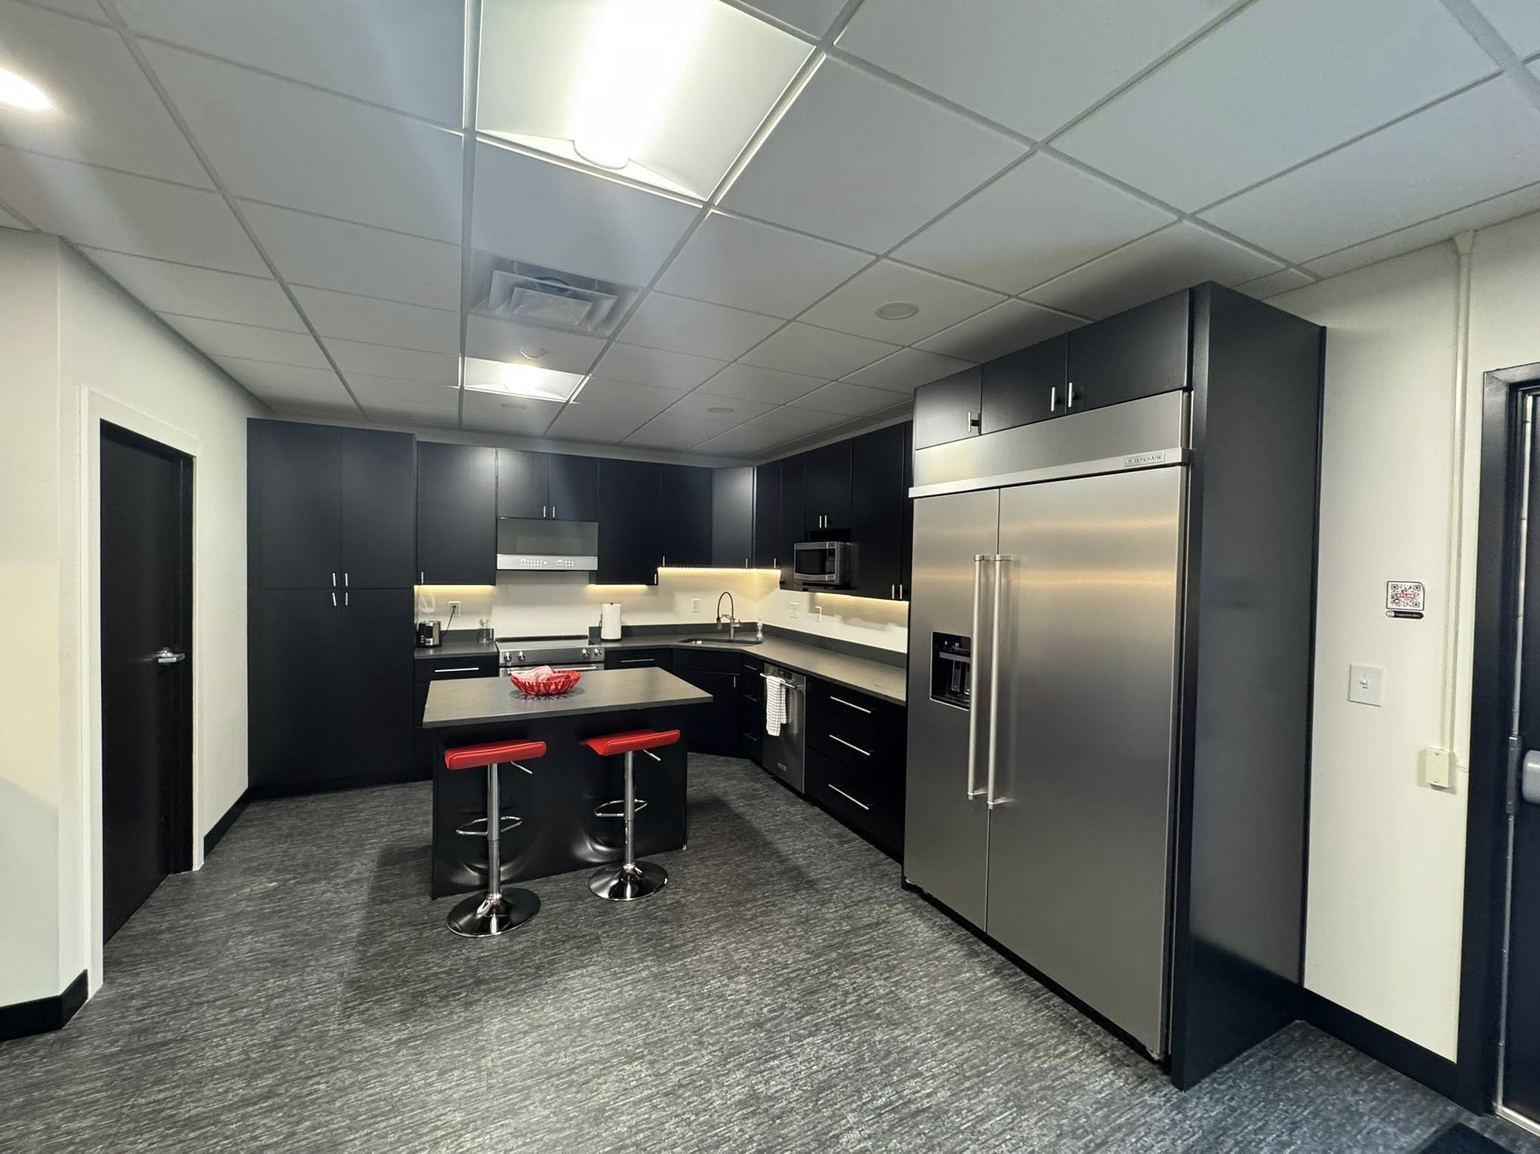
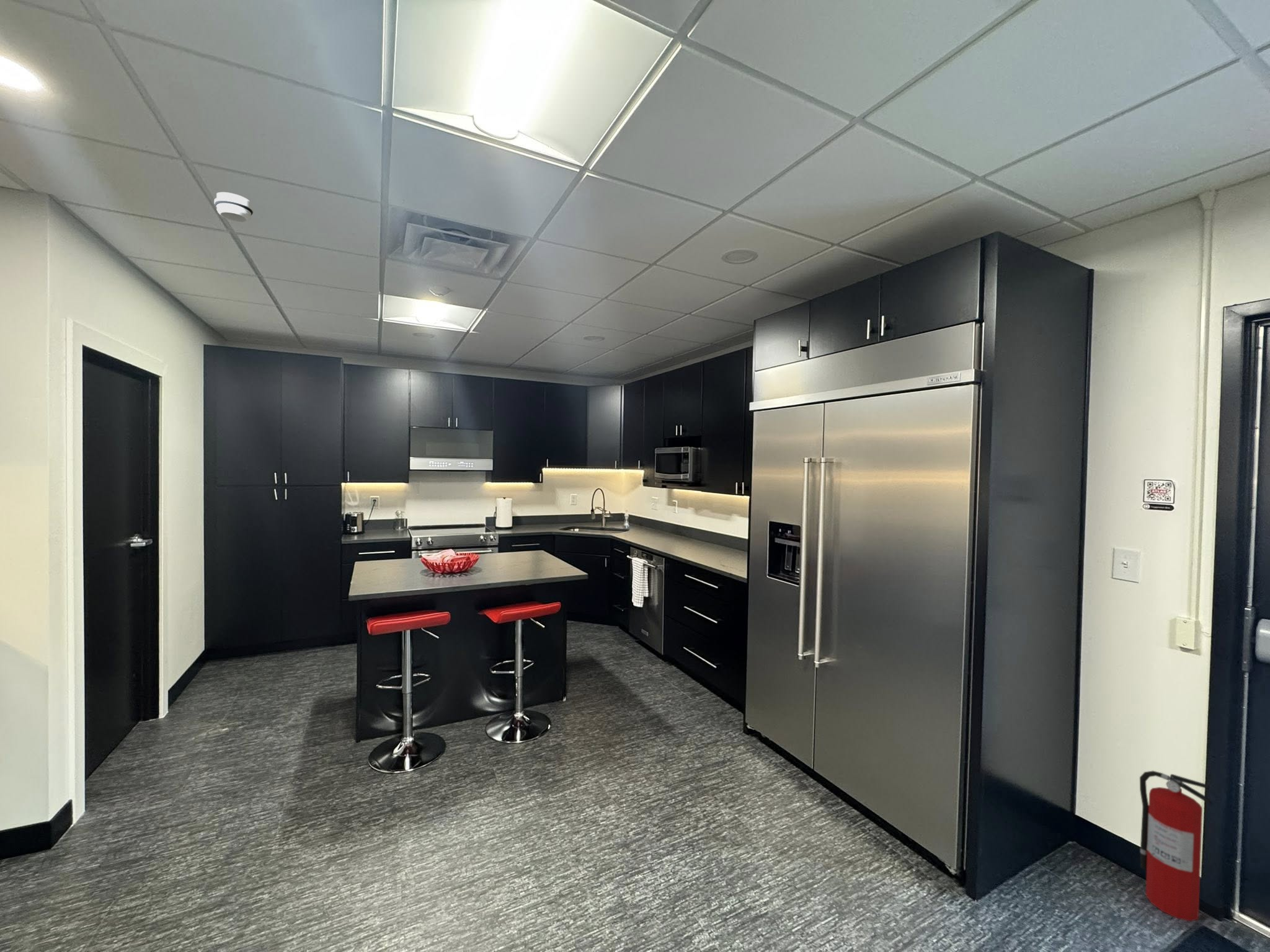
+ smoke detector (234, 208)
+ fire extinguisher (1172, 838)
